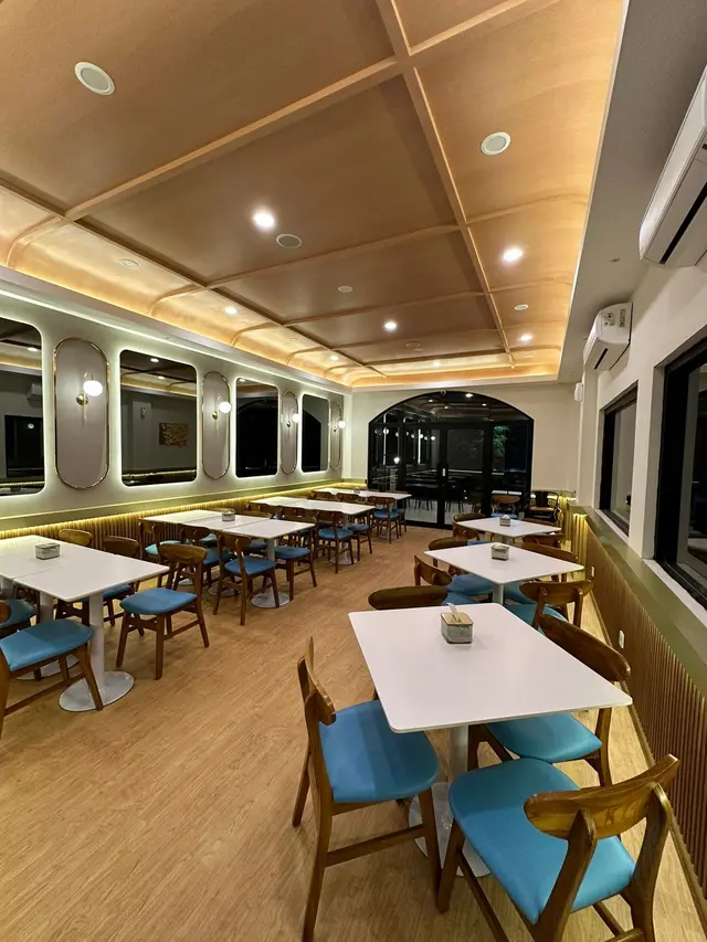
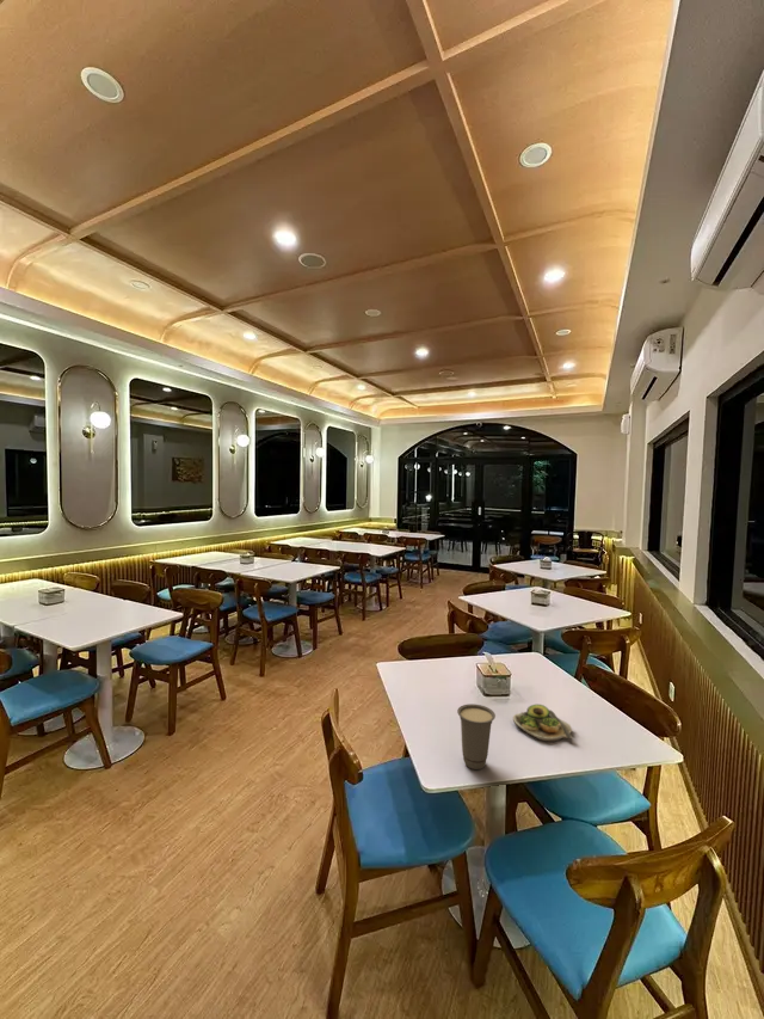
+ salad plate (541, 719)
+ cup (475, 738)
